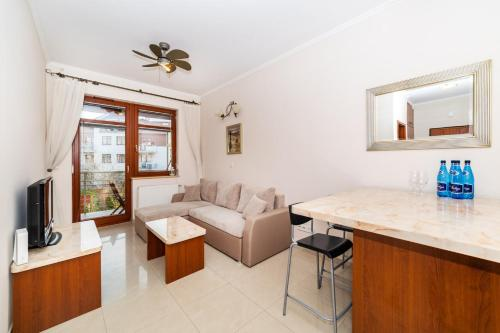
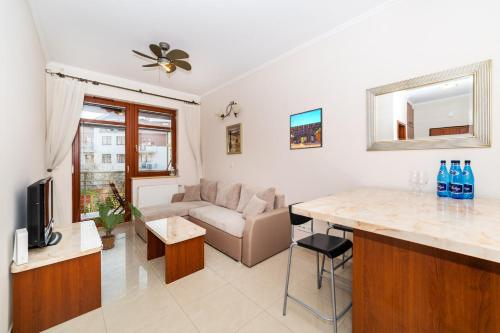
+ house plant (115, 224)
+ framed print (305, 130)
